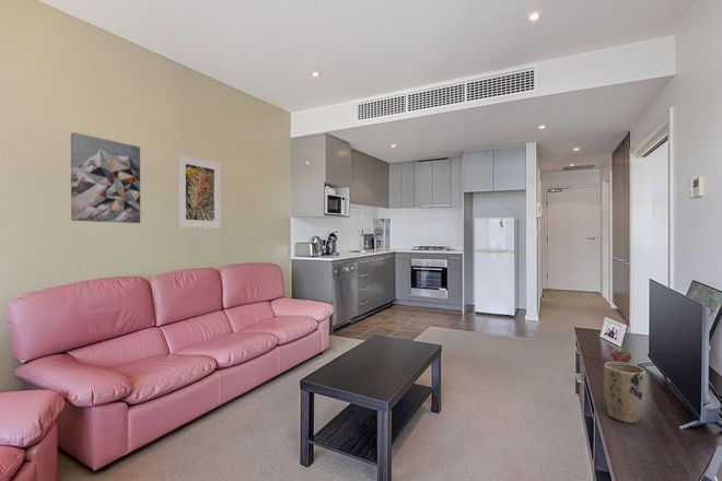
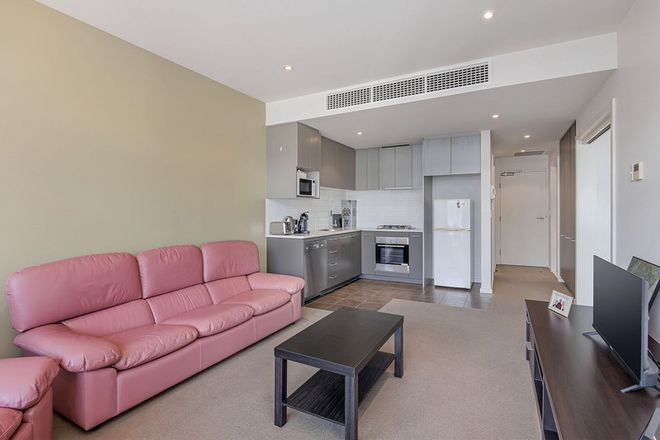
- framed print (199, 193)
- wall art (107, 180)
- plant pot (624, 391)
- potted succulent (620, 356)
